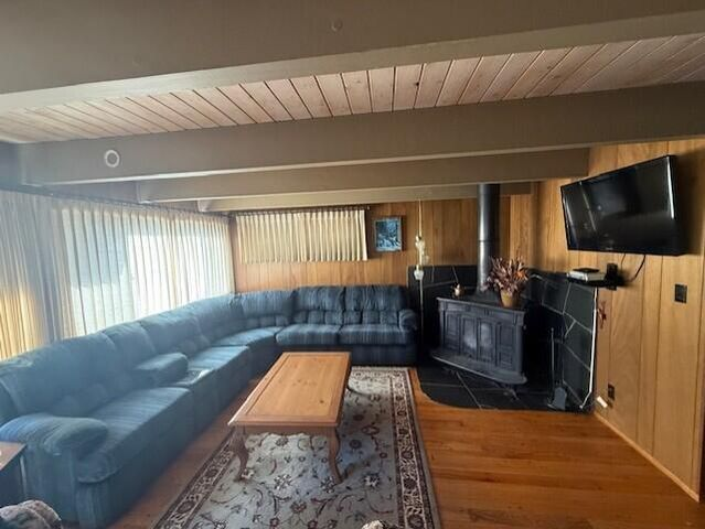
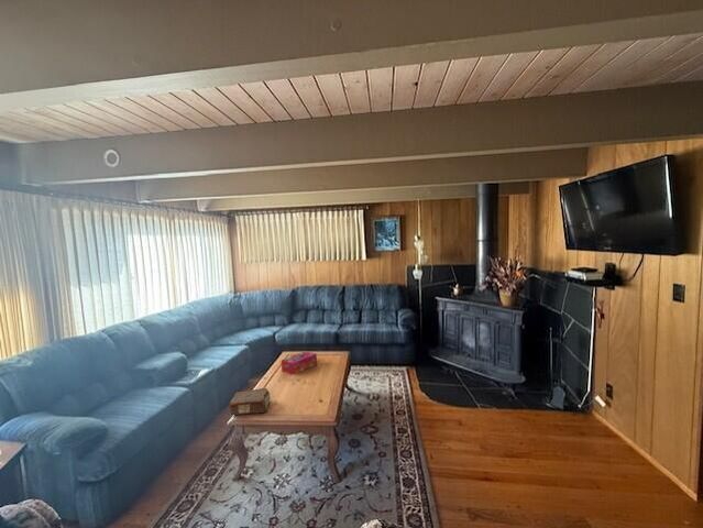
+ book (251, 400)
+ tissue box (299, 362)
